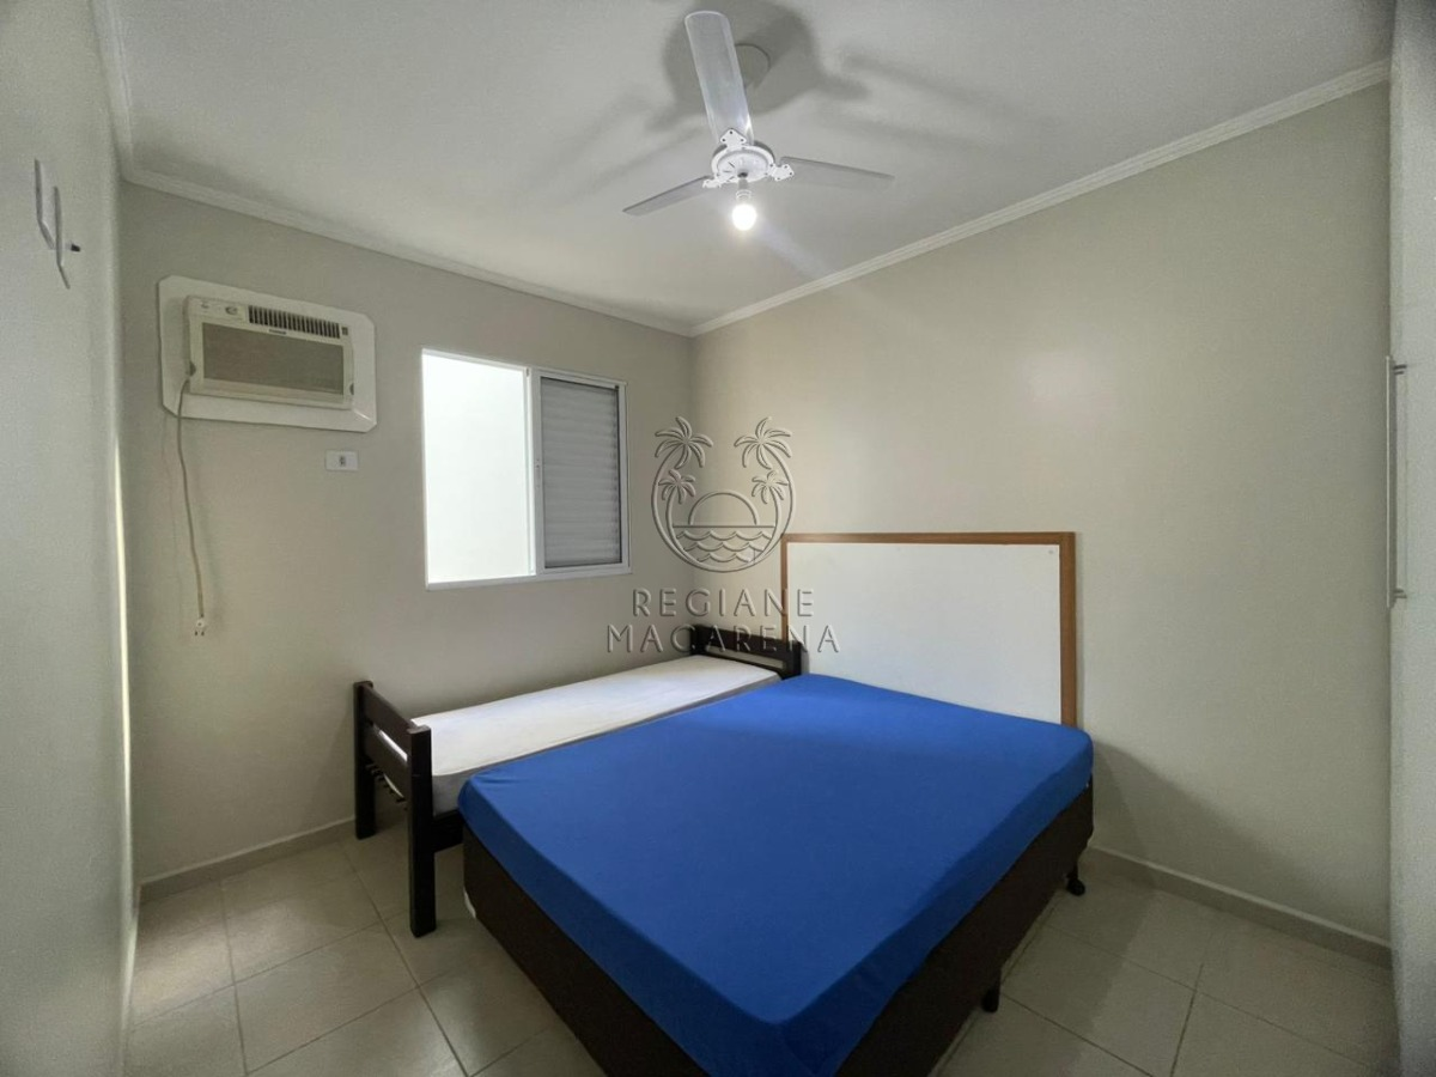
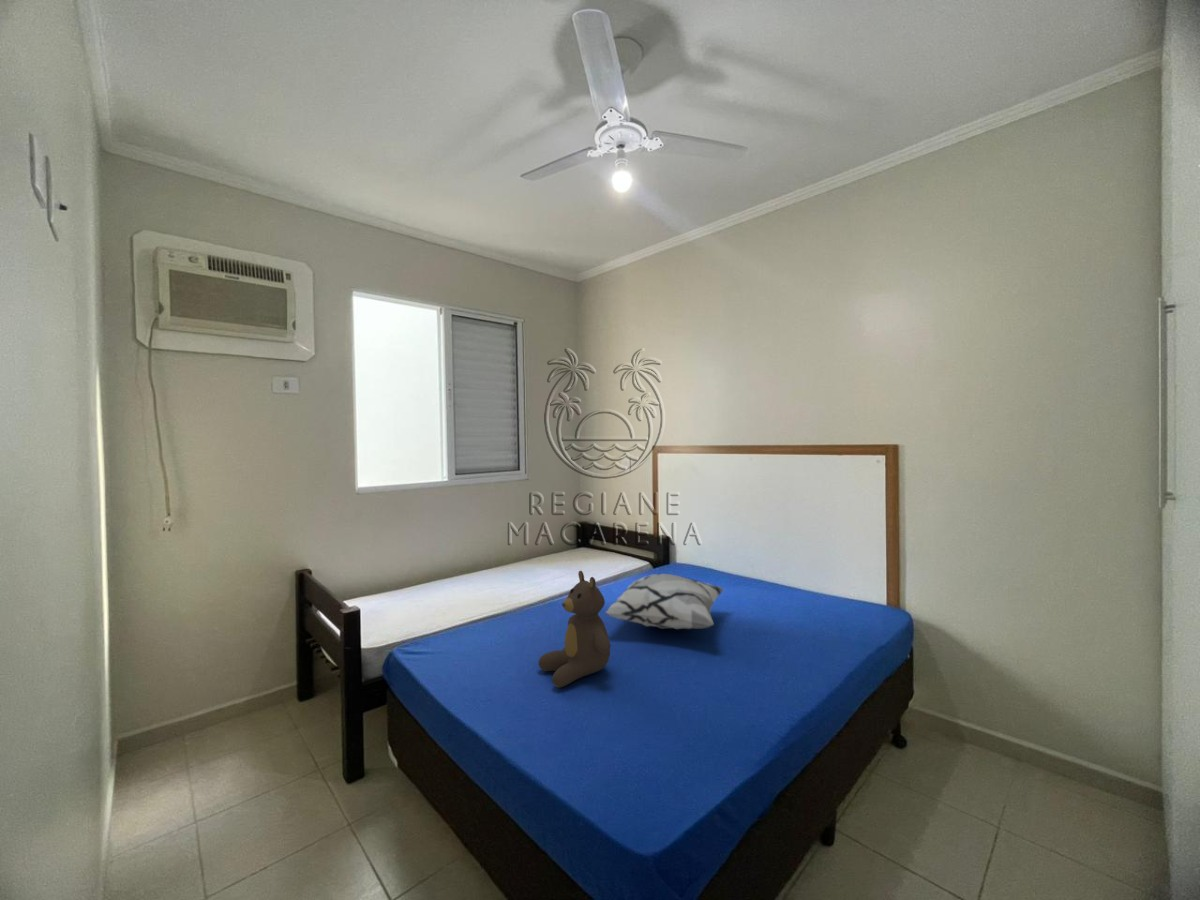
+ decorative pillow (668, 600)
+ teddy bear (574, 624)
